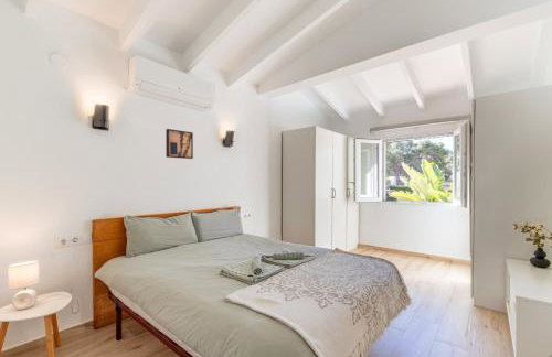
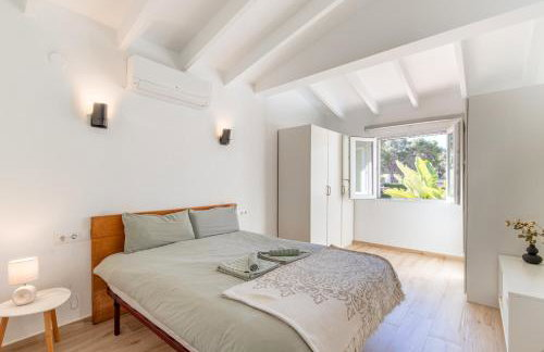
- wall art (179, 144)
